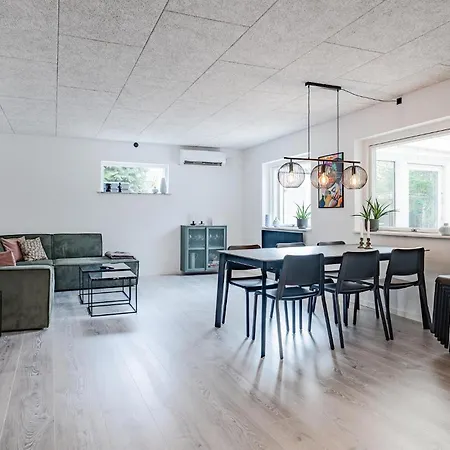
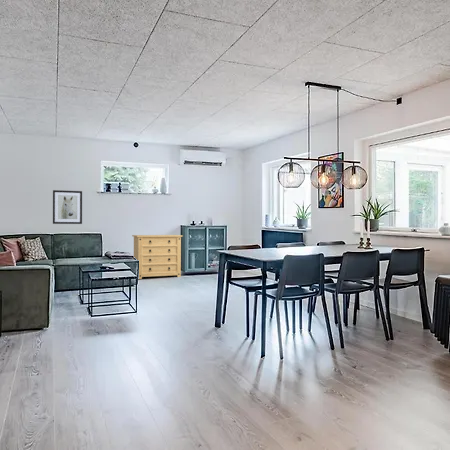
+ dresser (157, 256)
+ wall art (67, 207)
